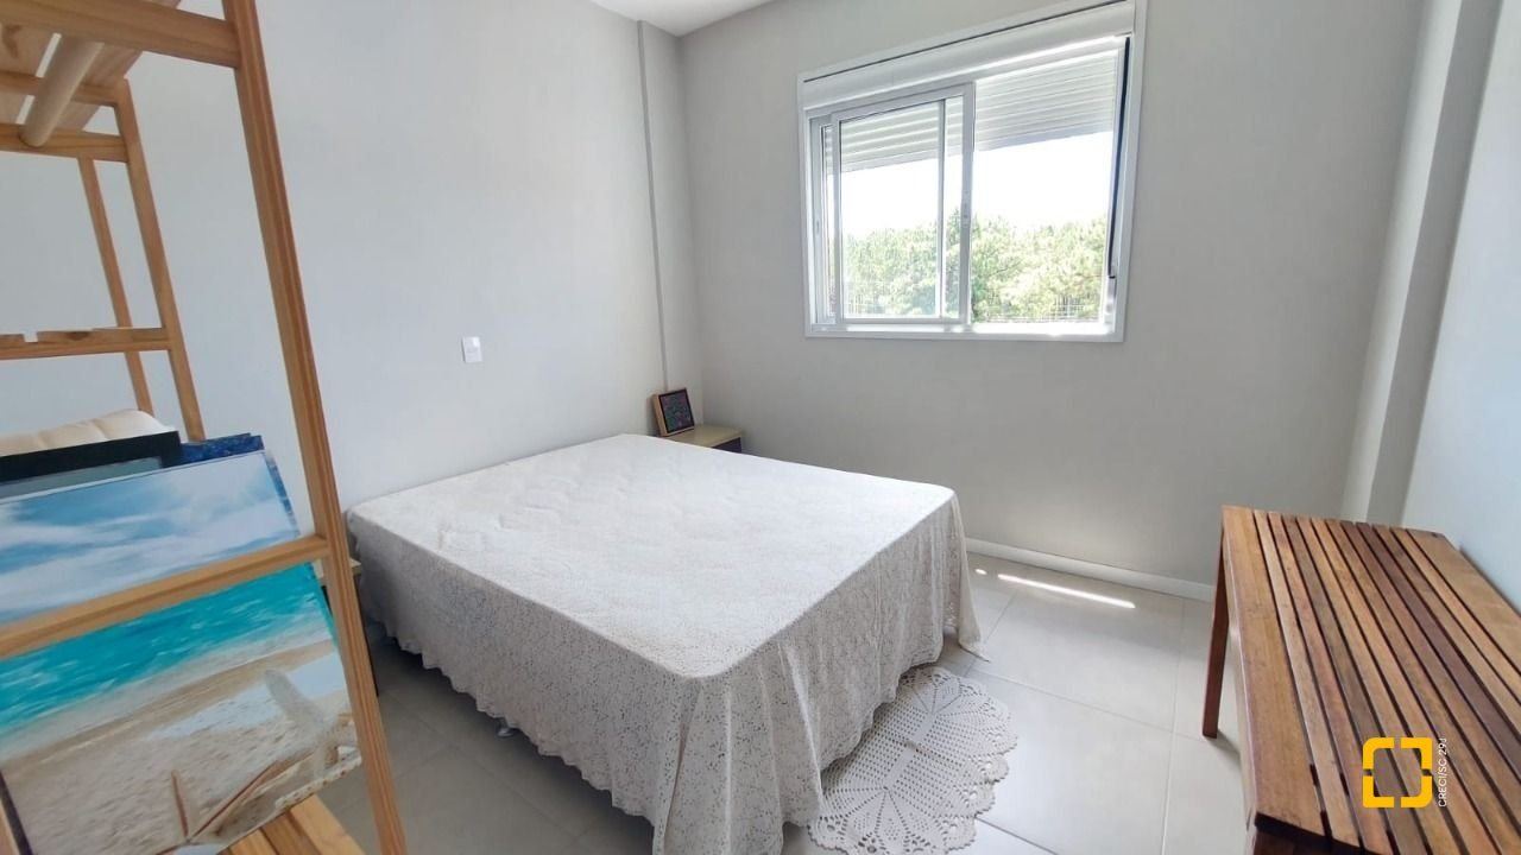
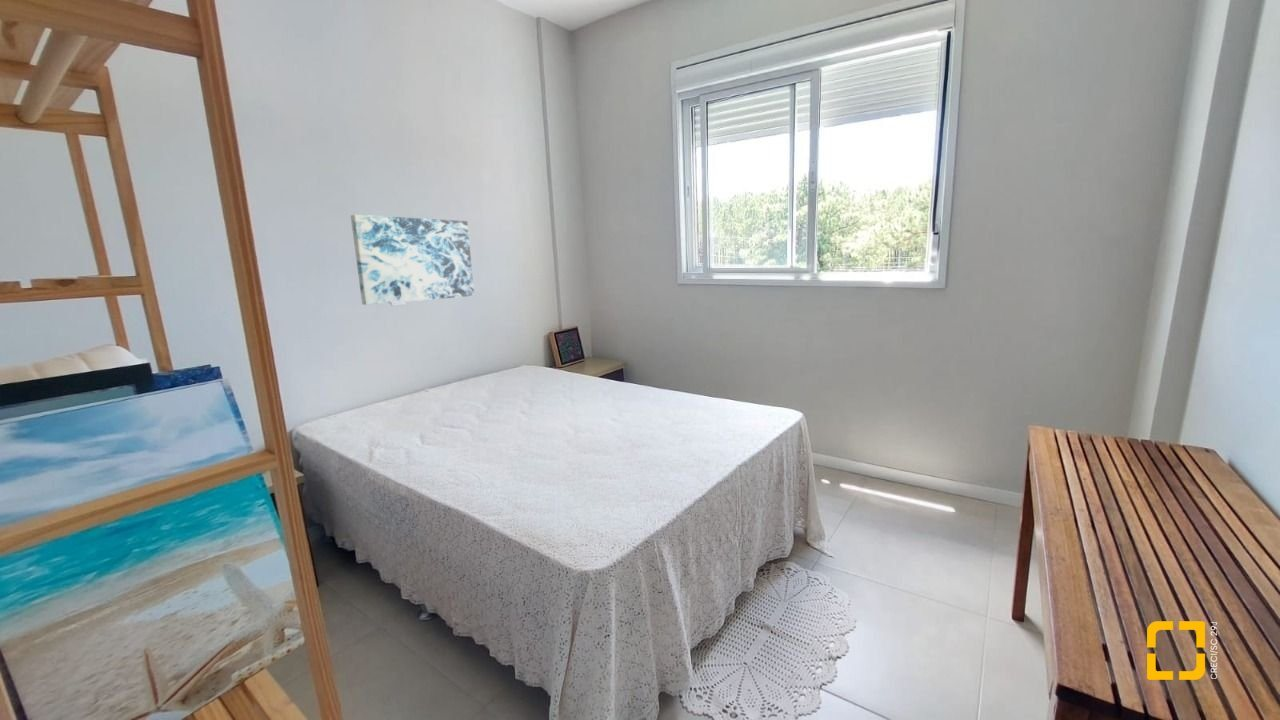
+ wall art (418, 259)
